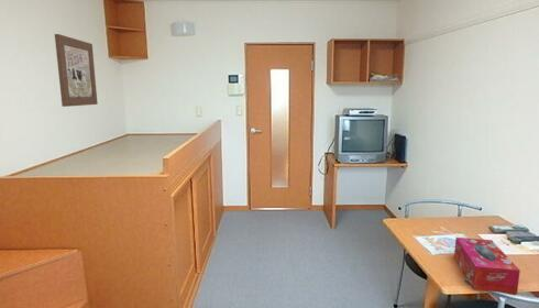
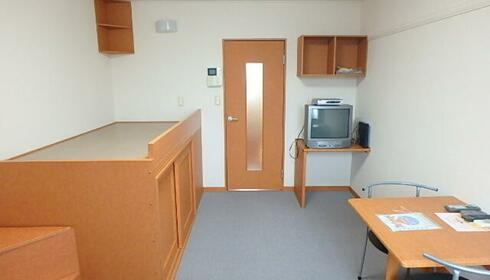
- wall art (78, 73)
- tissue box (483, 263)
